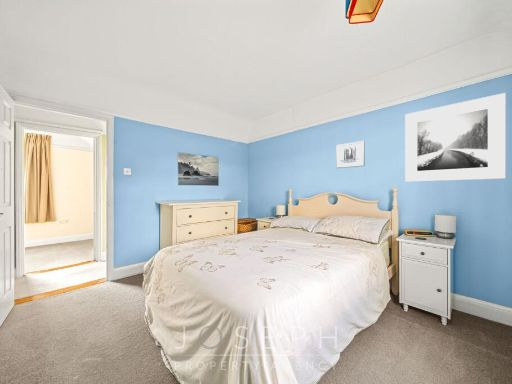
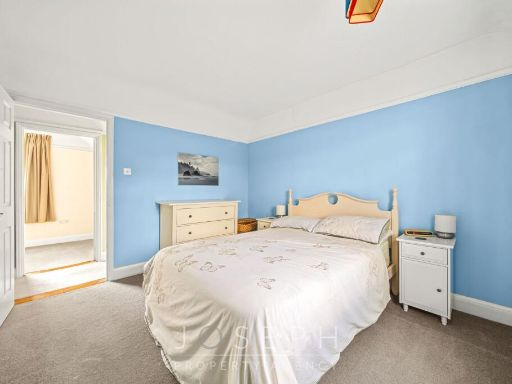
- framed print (449, 142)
- wall art (349, 155)
